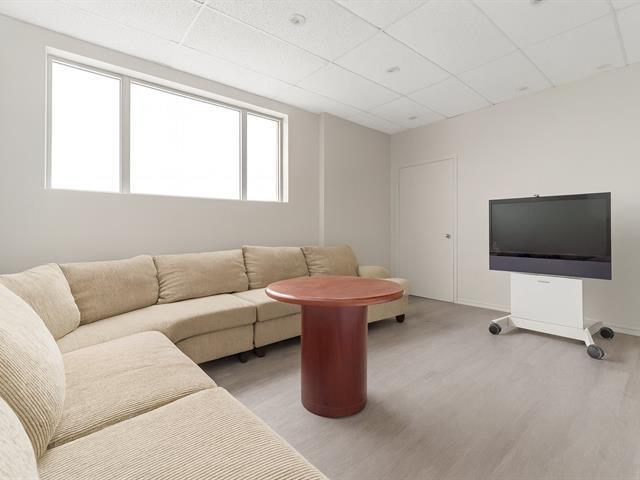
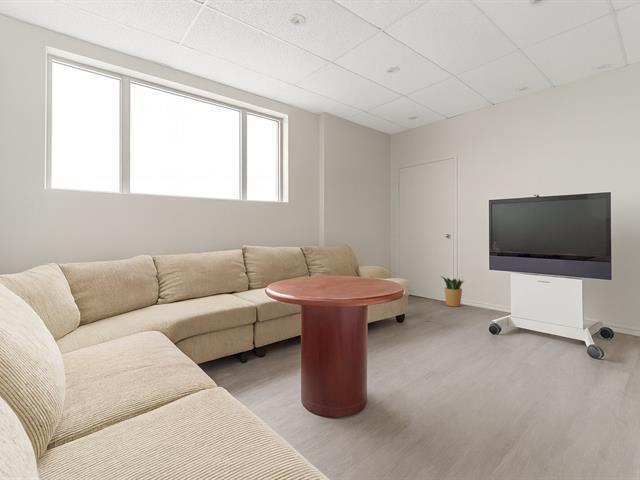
+ potted plant (452, 291)
